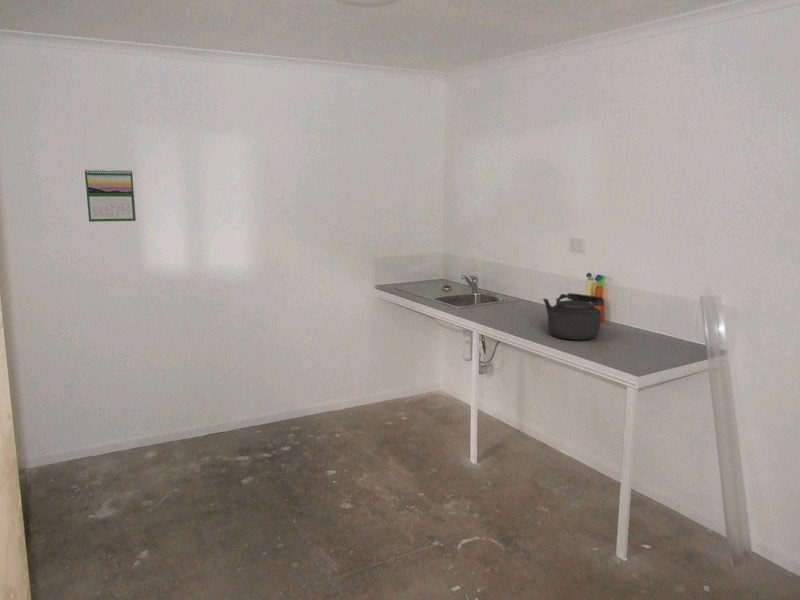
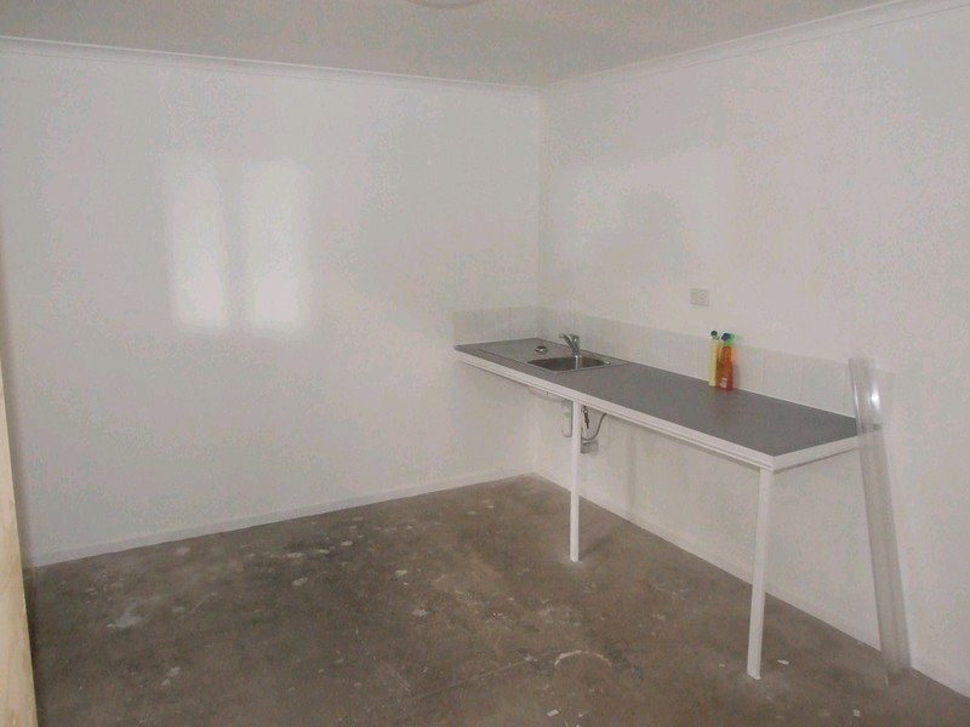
- calendar (110, 195)
- kettle (573, 315)
